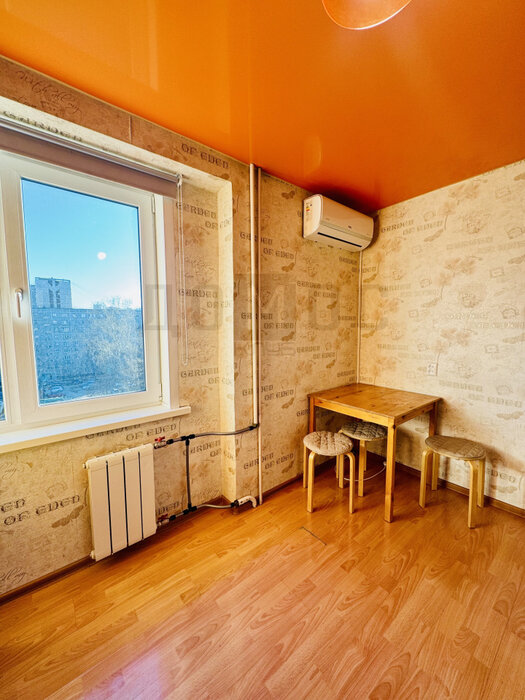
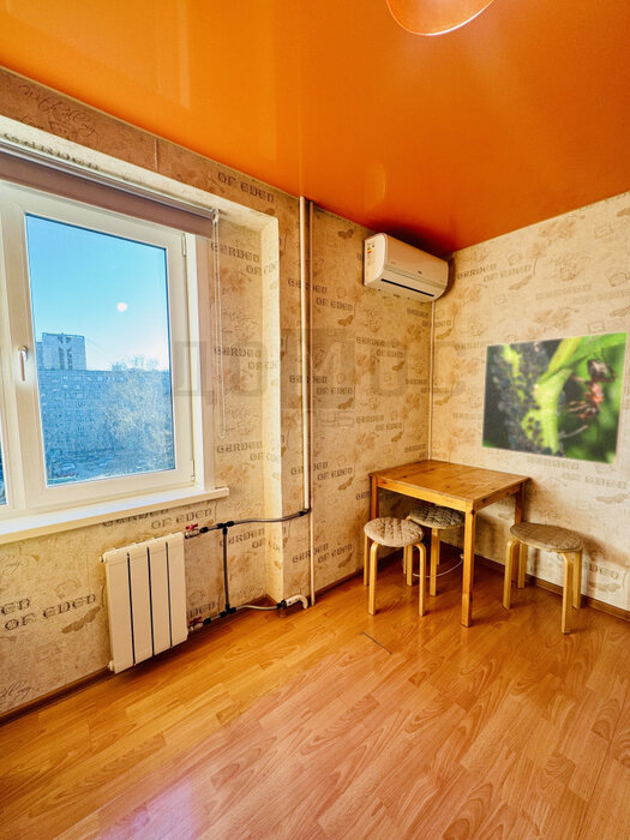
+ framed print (544, 397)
